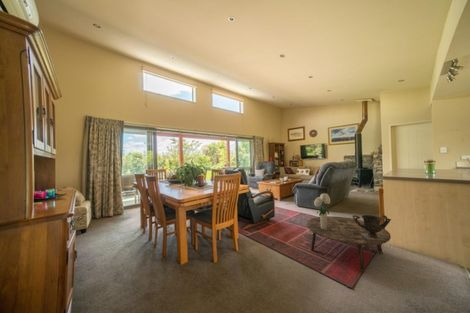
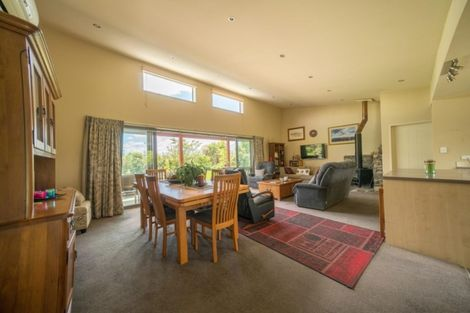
- decorative urn (371, 226)
- bouquet (321, 210)
- coffee table (345, 239)
